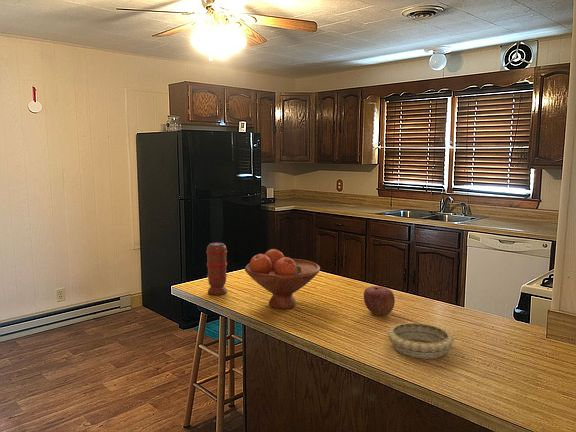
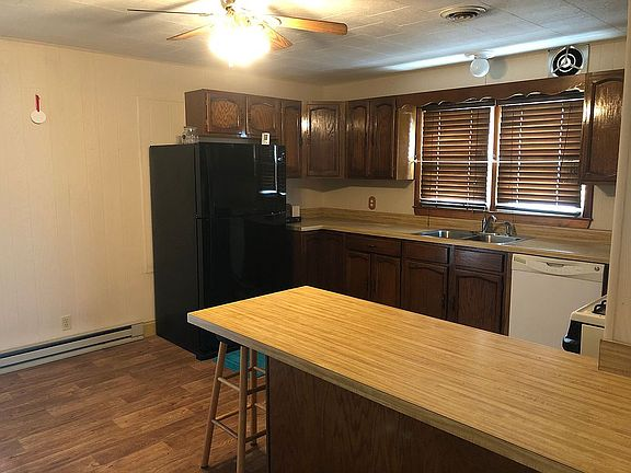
- apple (378, 300)
- spice grinder (217, 267)
- fruit bowl (282, 278)
- decorative bowl (419, 339)
